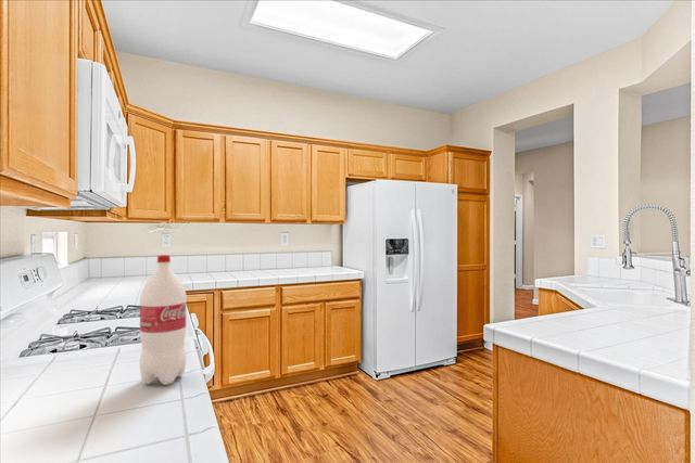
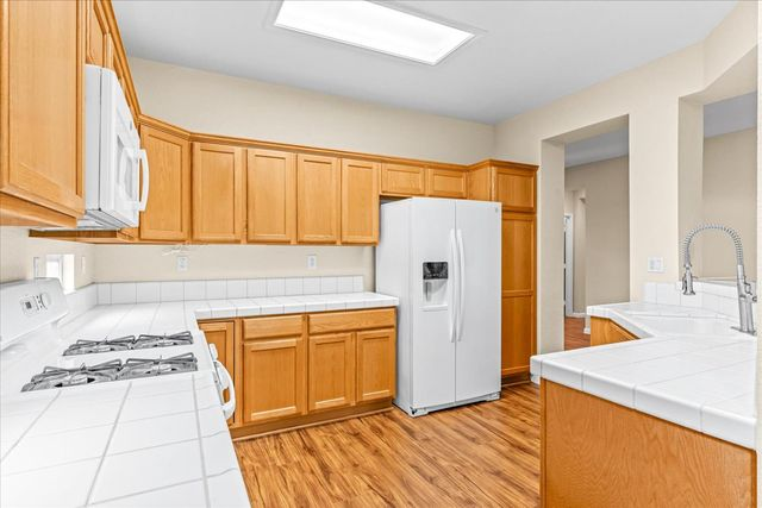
- bottle (163, 317)
